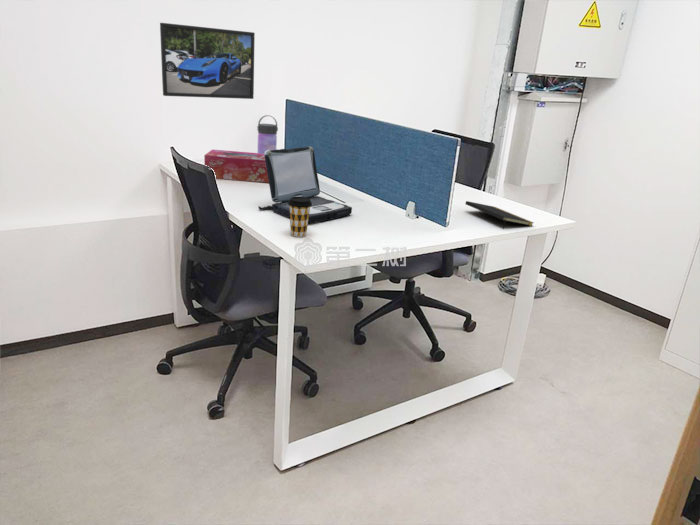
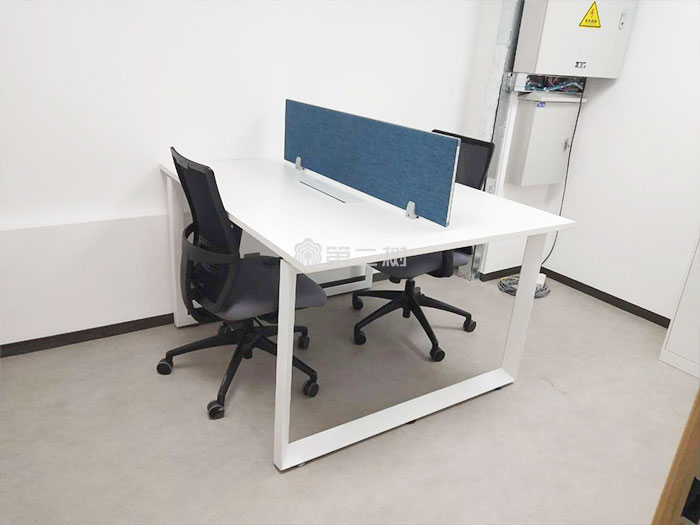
- water bottle (267, 140)
- coffee cup (299, 216)
- tissue box (240, 165)
- notepad (498, 213)
- laptop (307, 182)
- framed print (209, 63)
